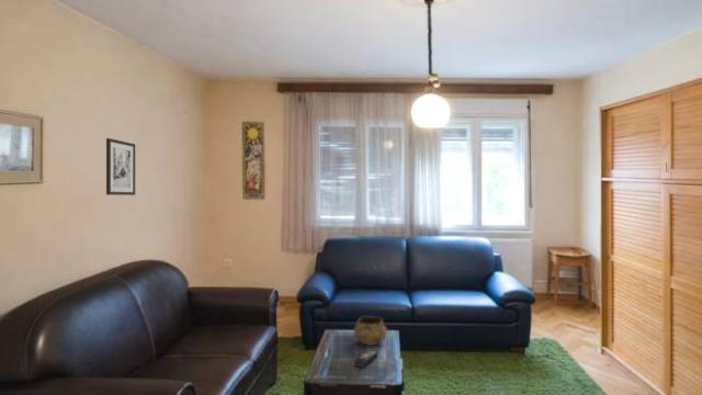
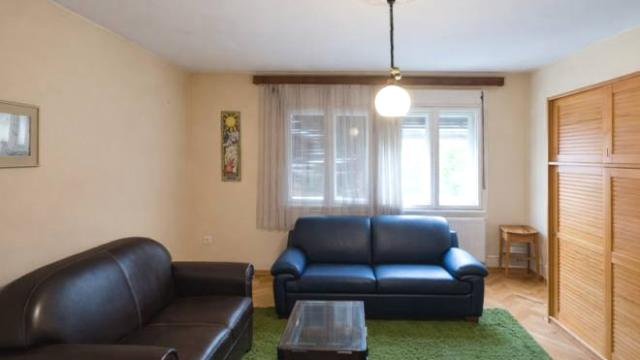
- remote control (366, 357)
- wall art (121, 168)
- decorative bowl (370, 330)
